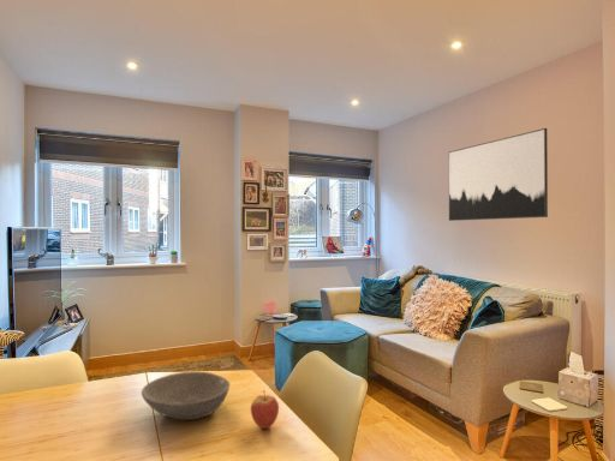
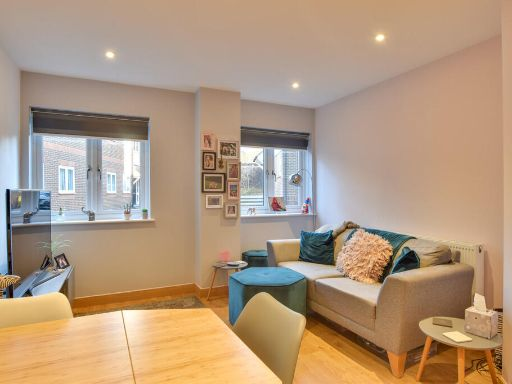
- bowl (186, 397)
- fruit (264, 408)
- wall art (491, 180)
